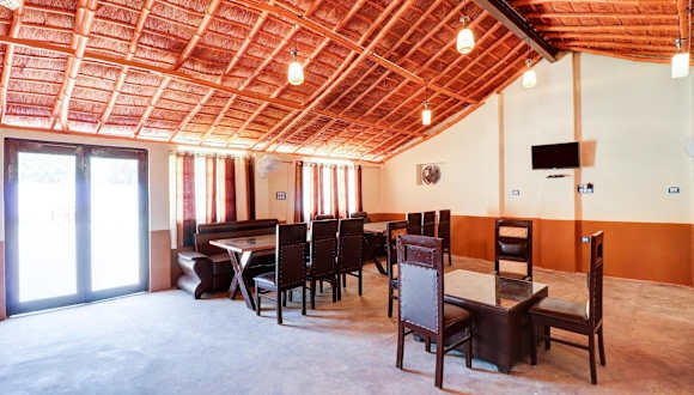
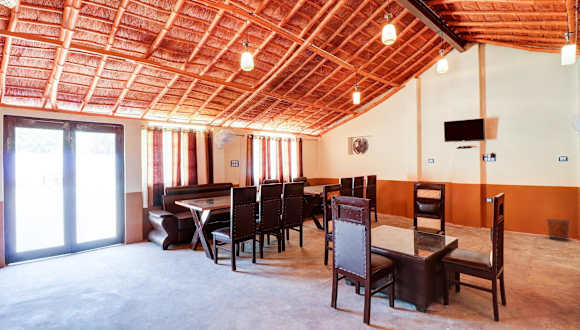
+ waste bin (558, 229)
